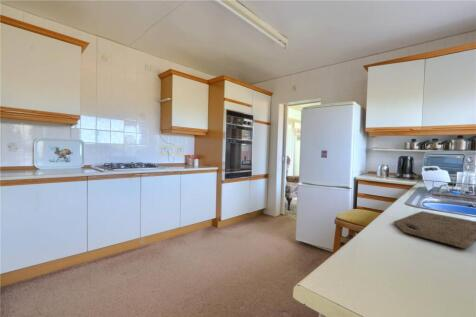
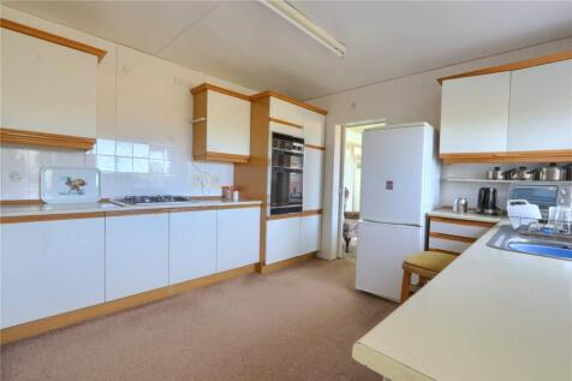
- cutting board (438, 225)
